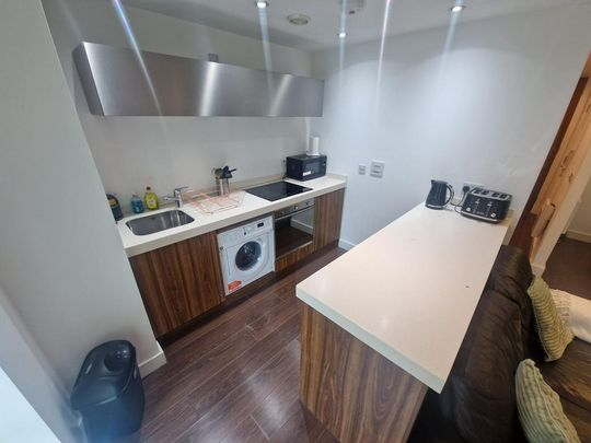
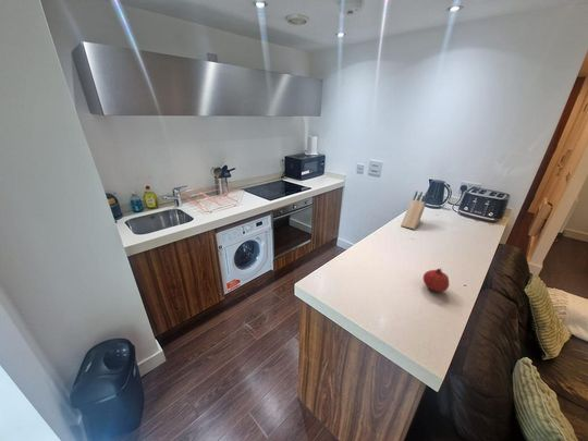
+ fruit (437, 279)
+ knife block (415, 208)
